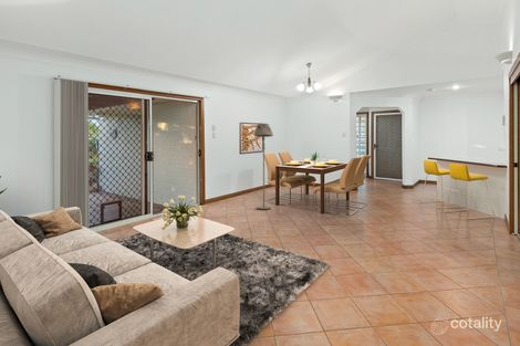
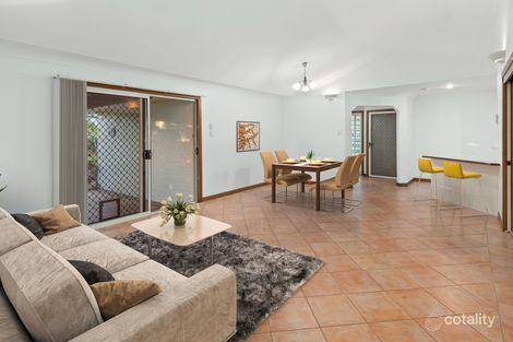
- floor lamp (263, 166)
